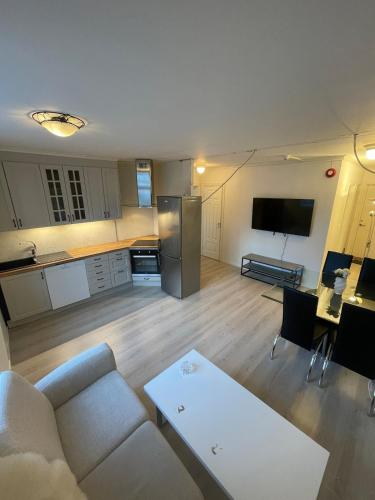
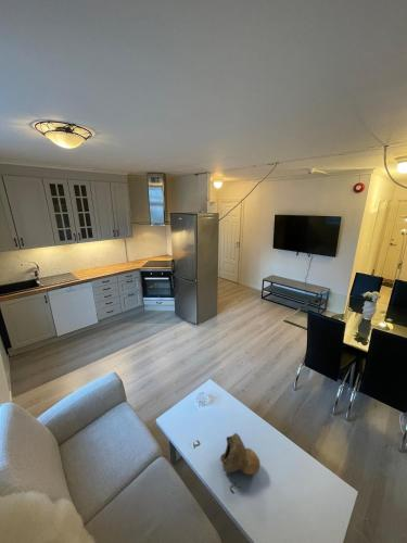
+ decorative bowl (240, 455)
